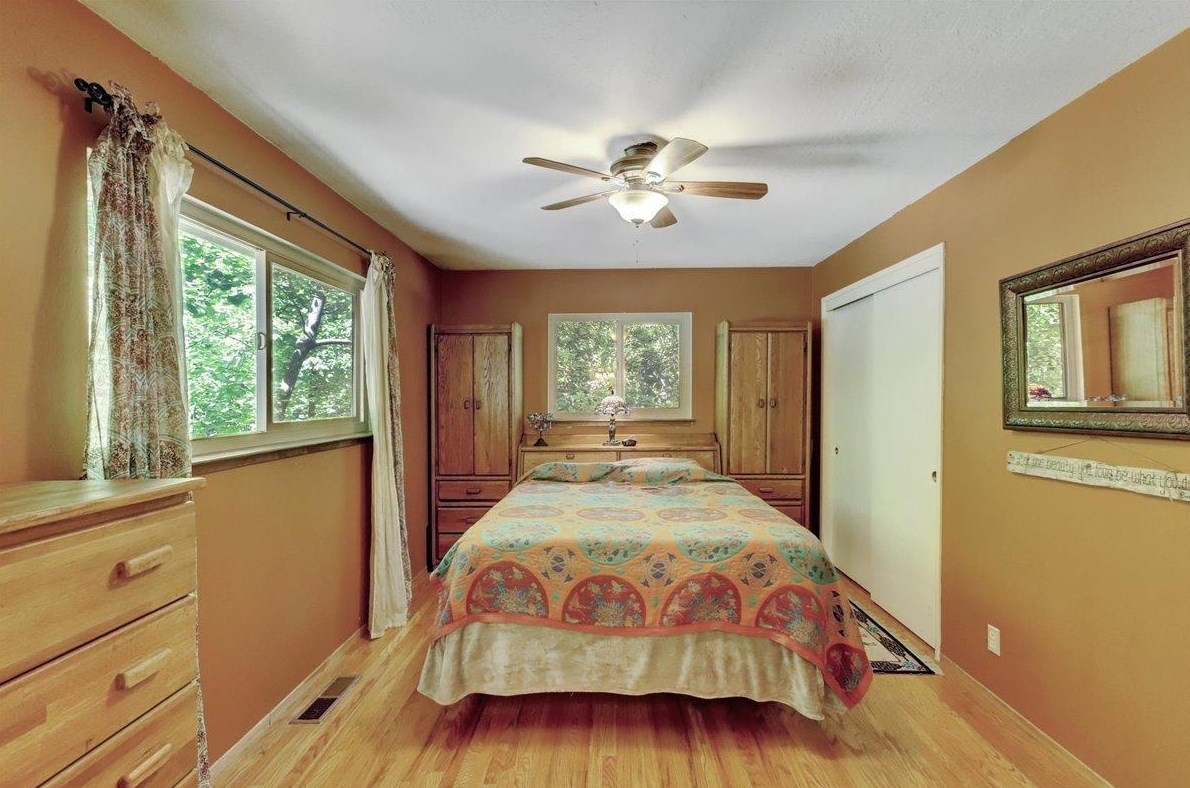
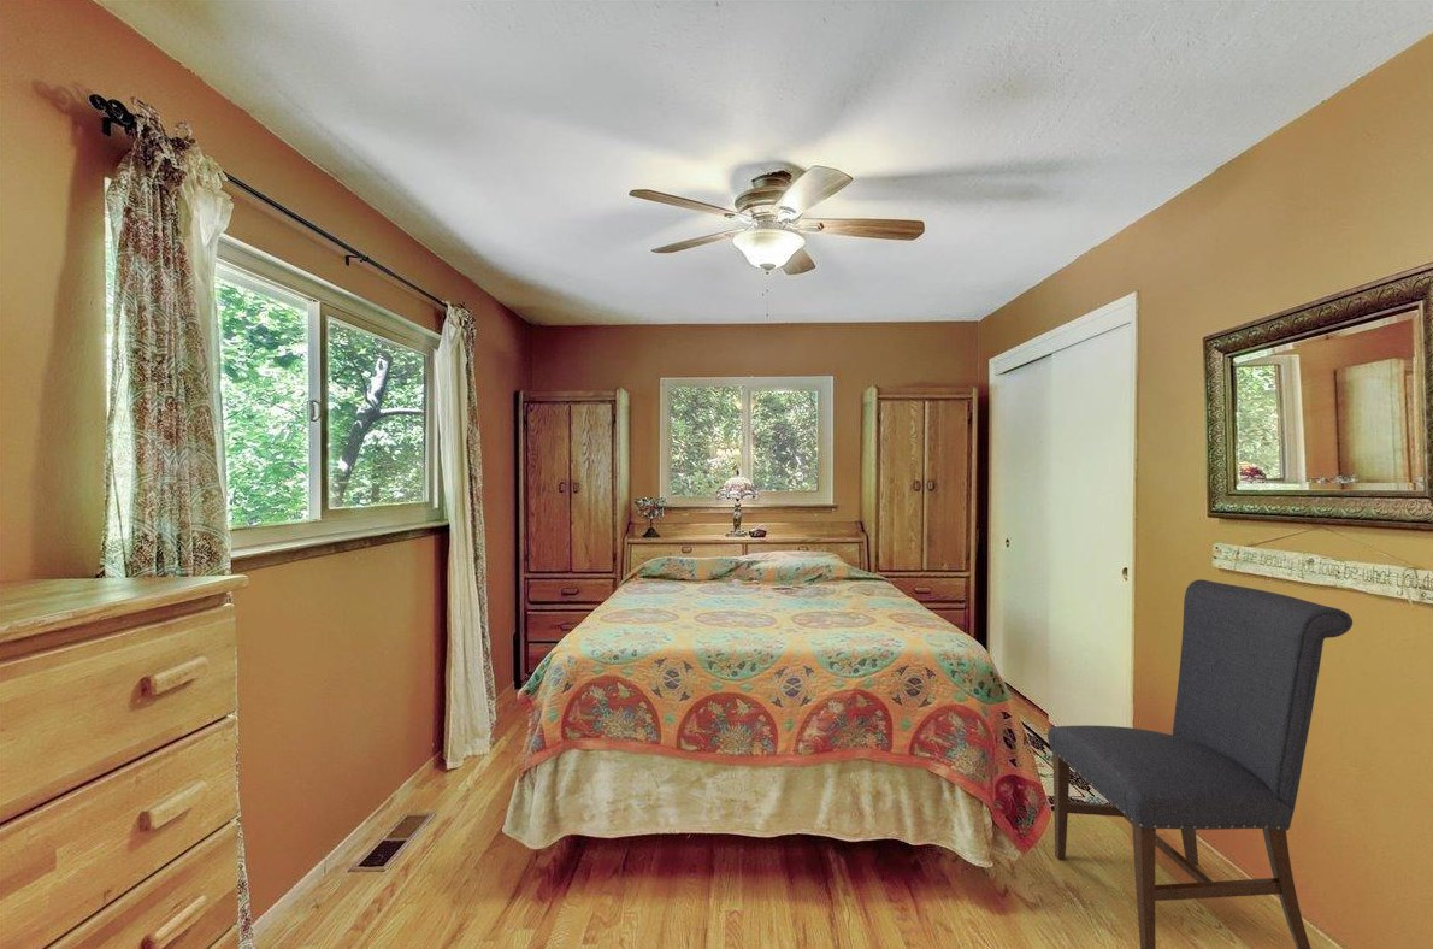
+ chair (1183, 747)
